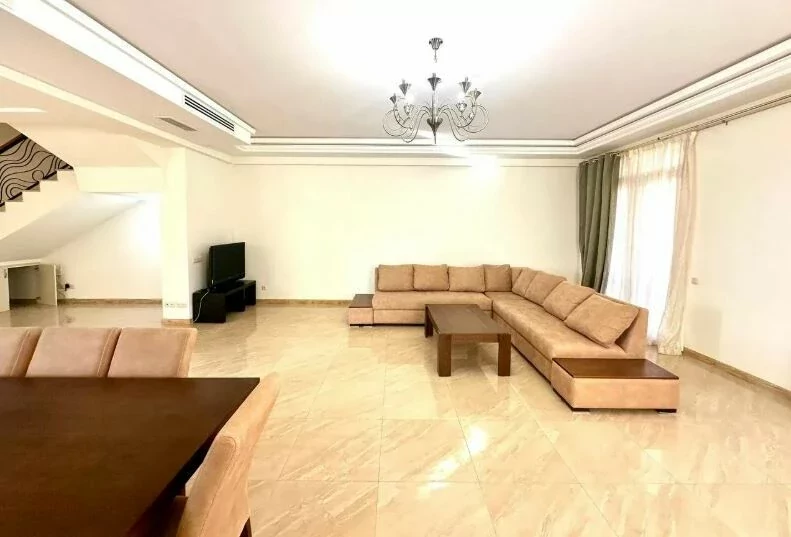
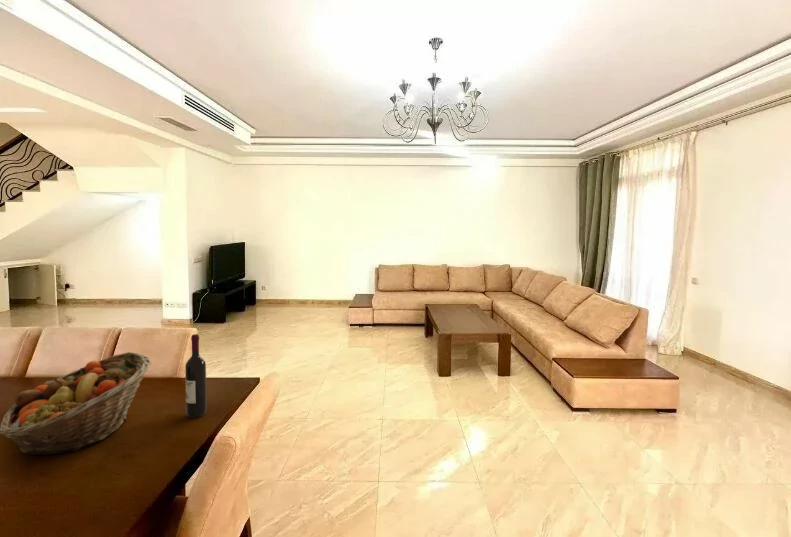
+ fruit basket (82, 397)
+ wine bottle (195, 374)
